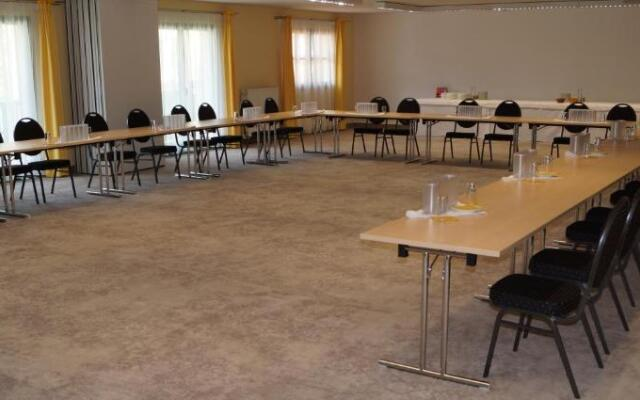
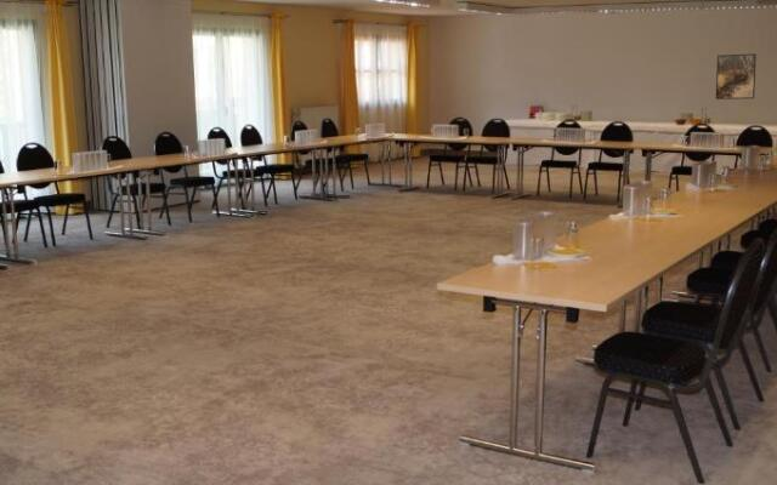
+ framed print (735, 76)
